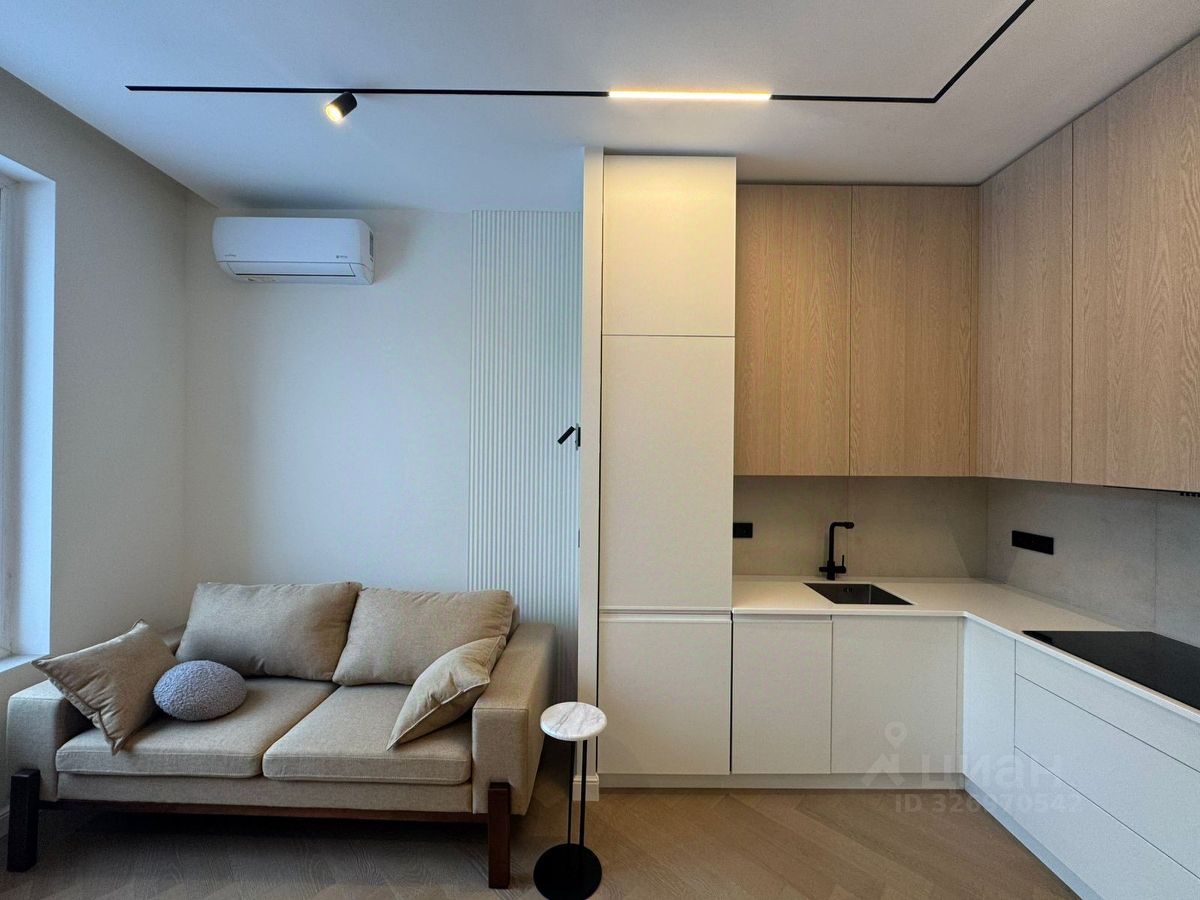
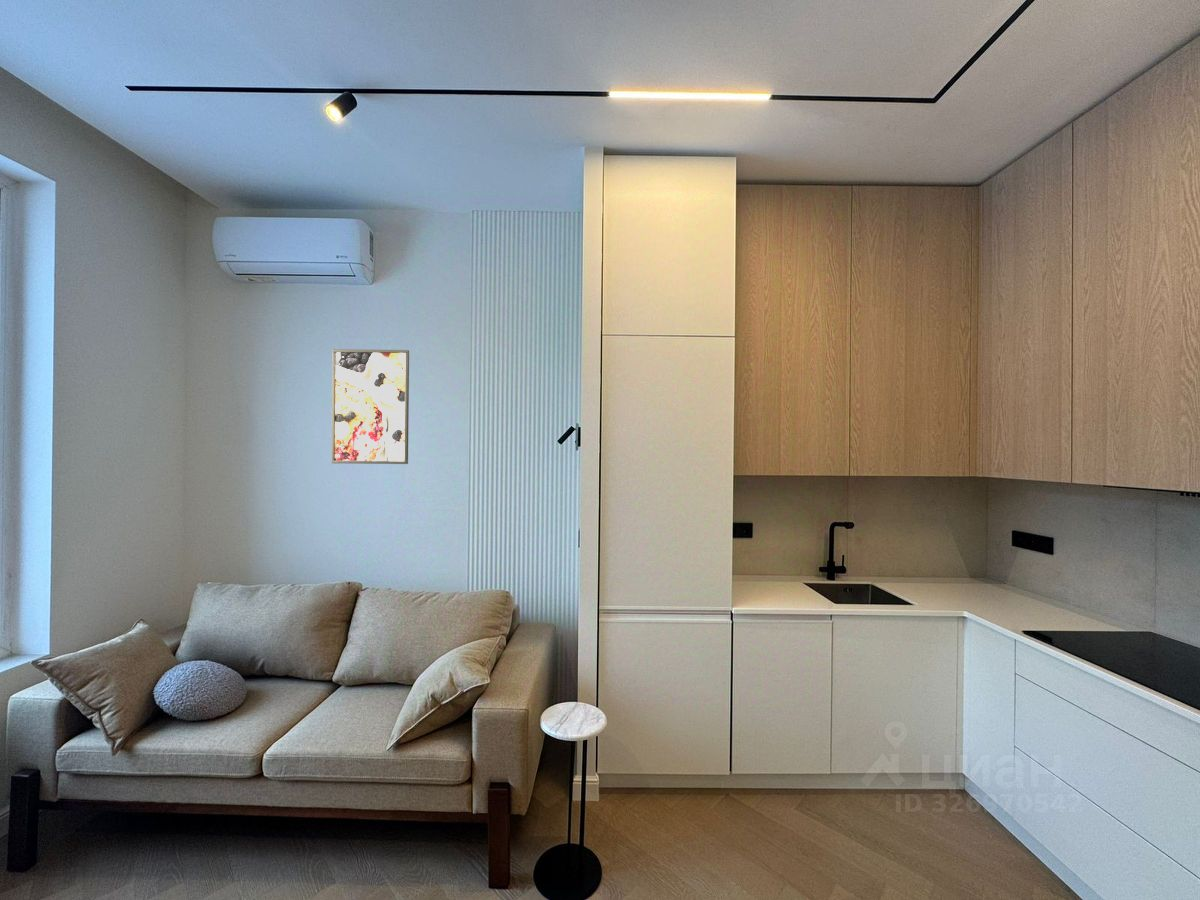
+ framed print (370, 406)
